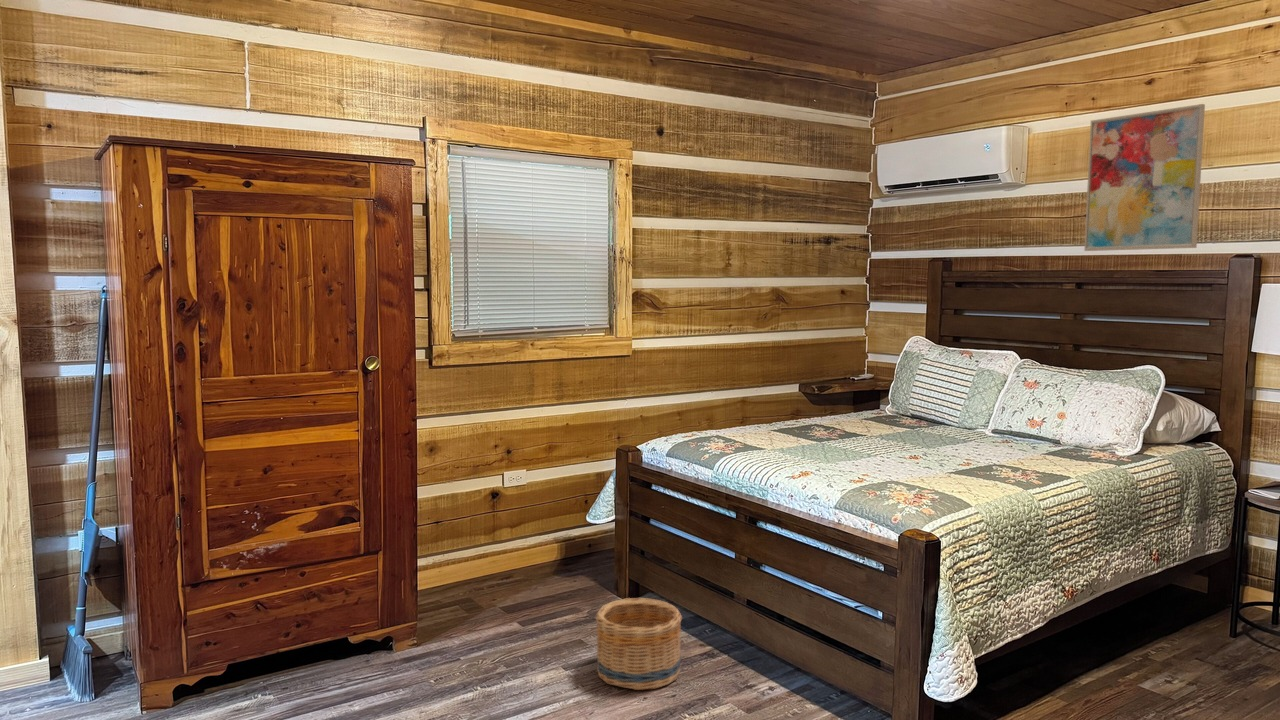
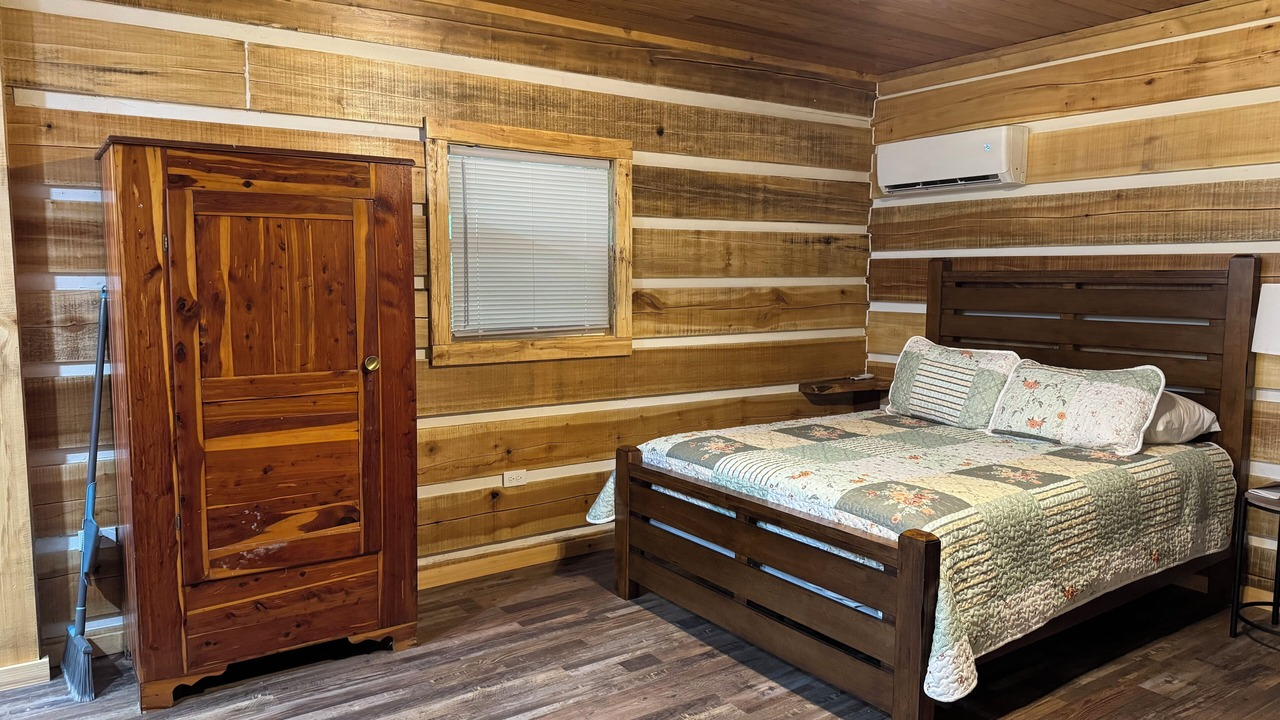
- basket (638, 642)
- wall art (1141, 181)
